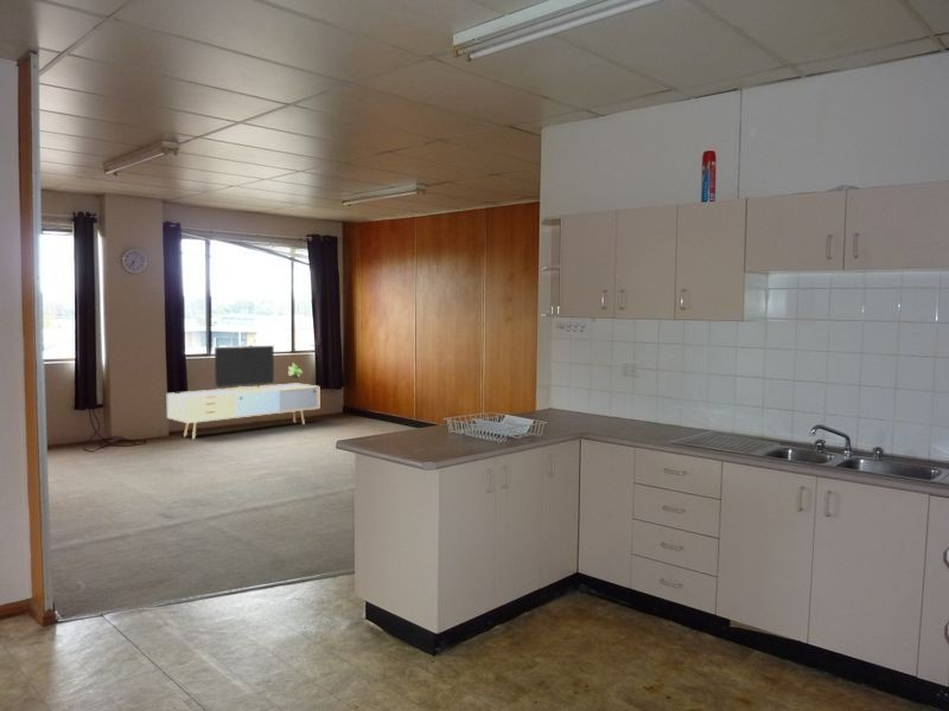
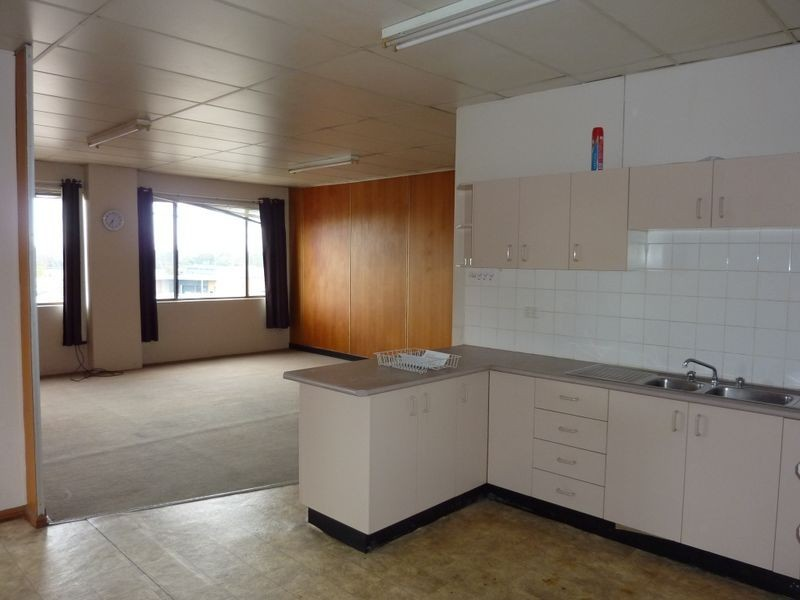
- media console (247, 387)
